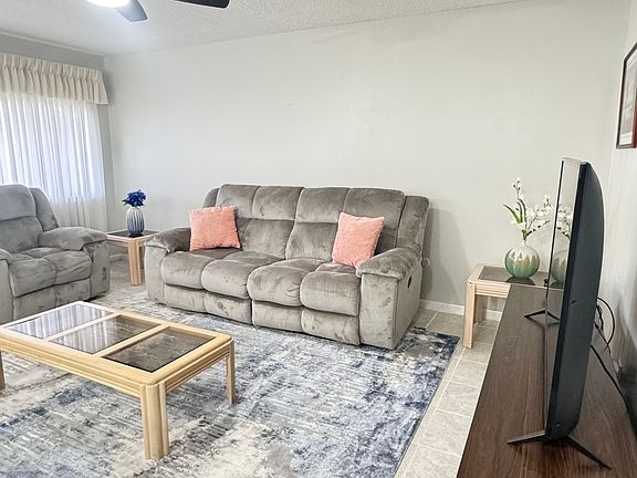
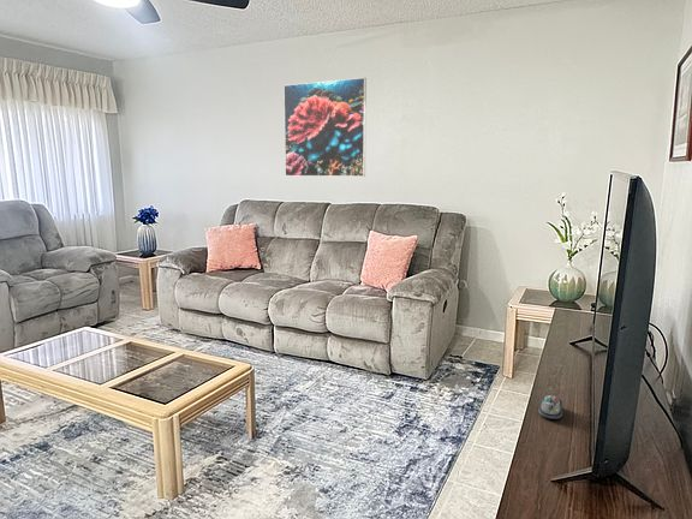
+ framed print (323, 130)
+ computer mouse (550, 405)
